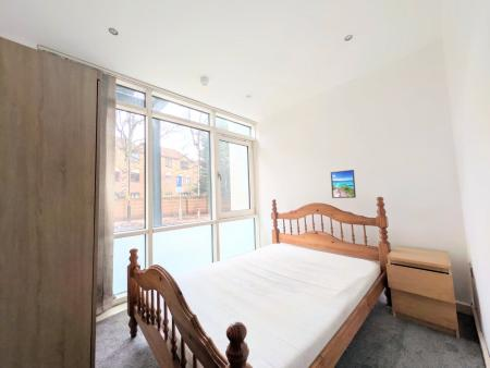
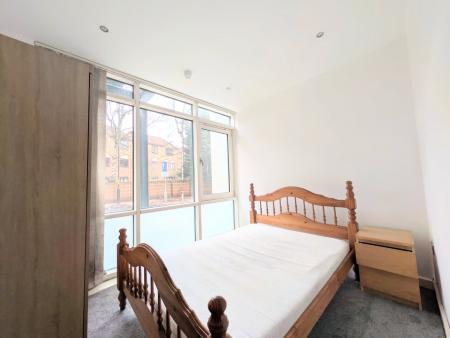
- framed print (342, 184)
